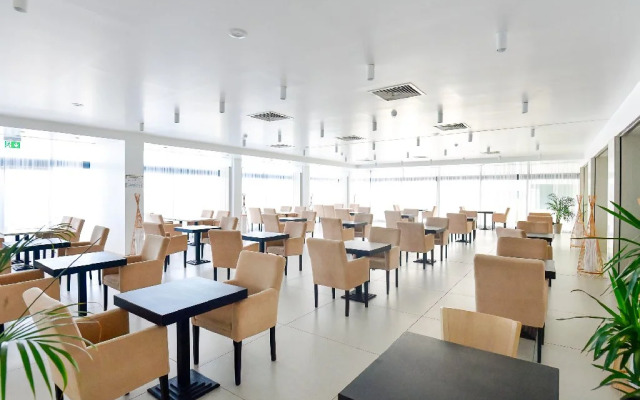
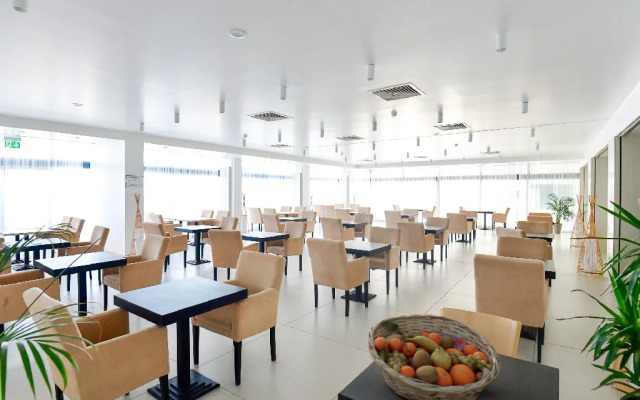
+ fruit basket (430, 356)
